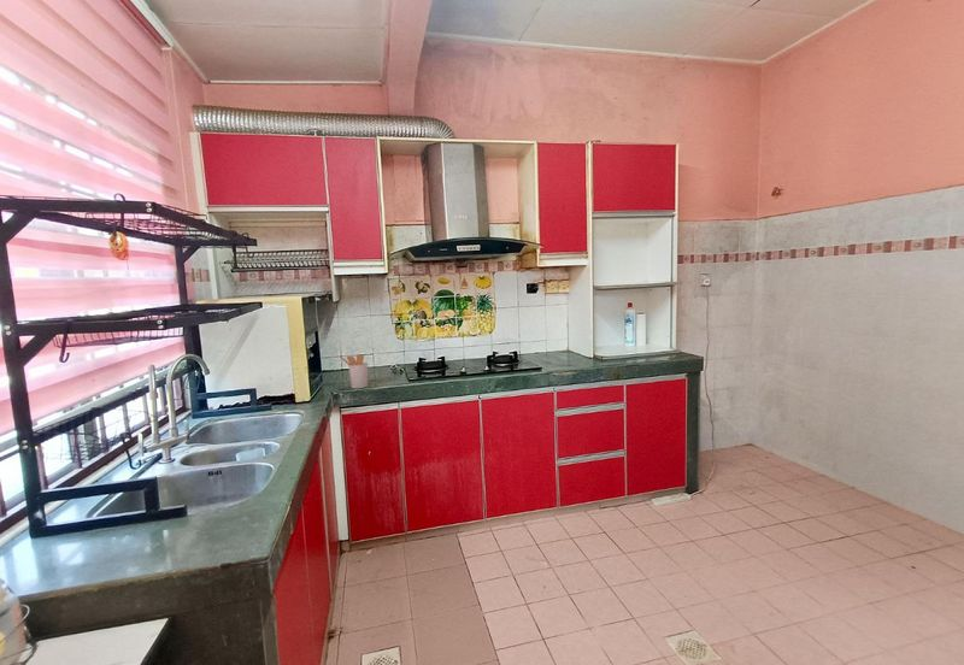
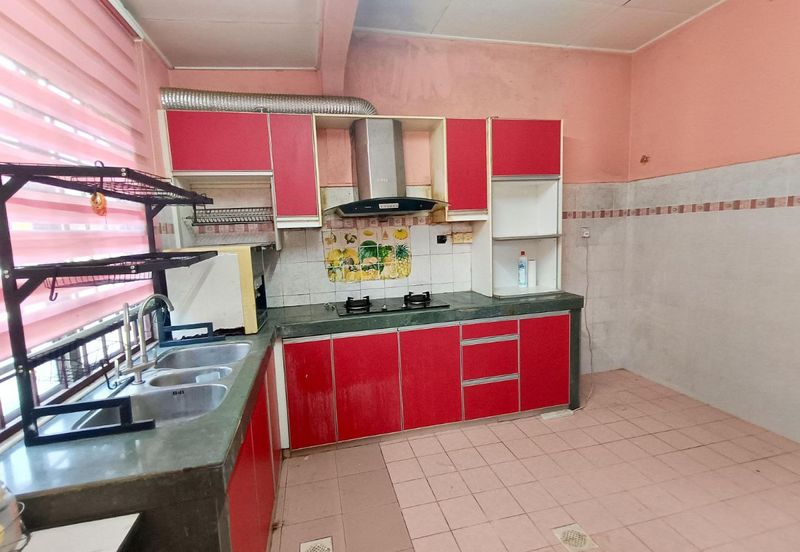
- utensil holder (353, 370)
